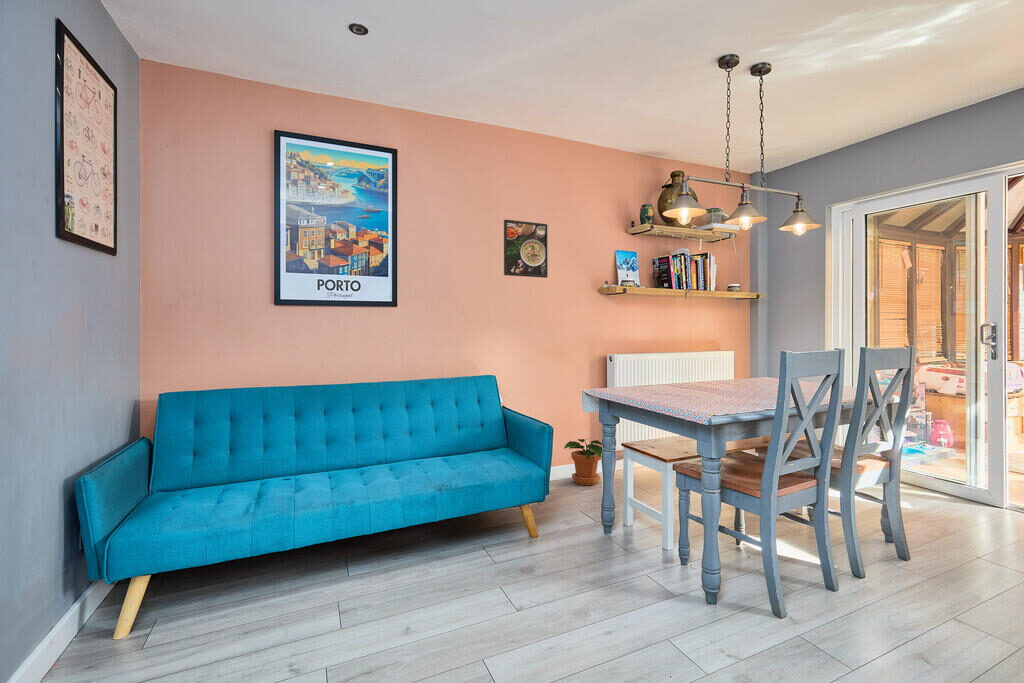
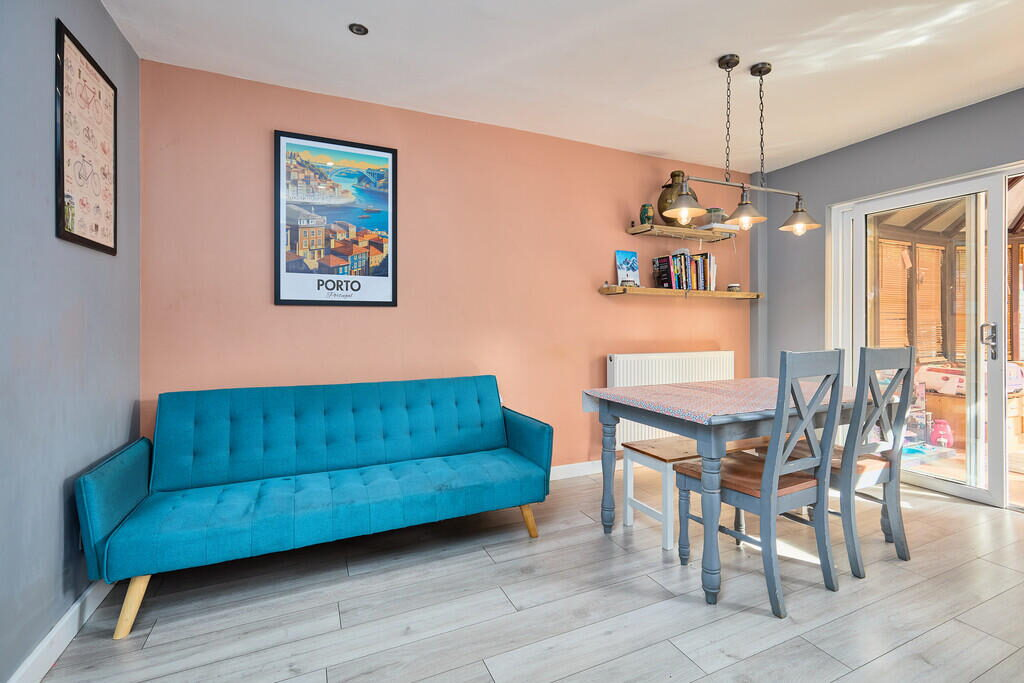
- potted plant (585, 462)
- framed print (526, 249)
